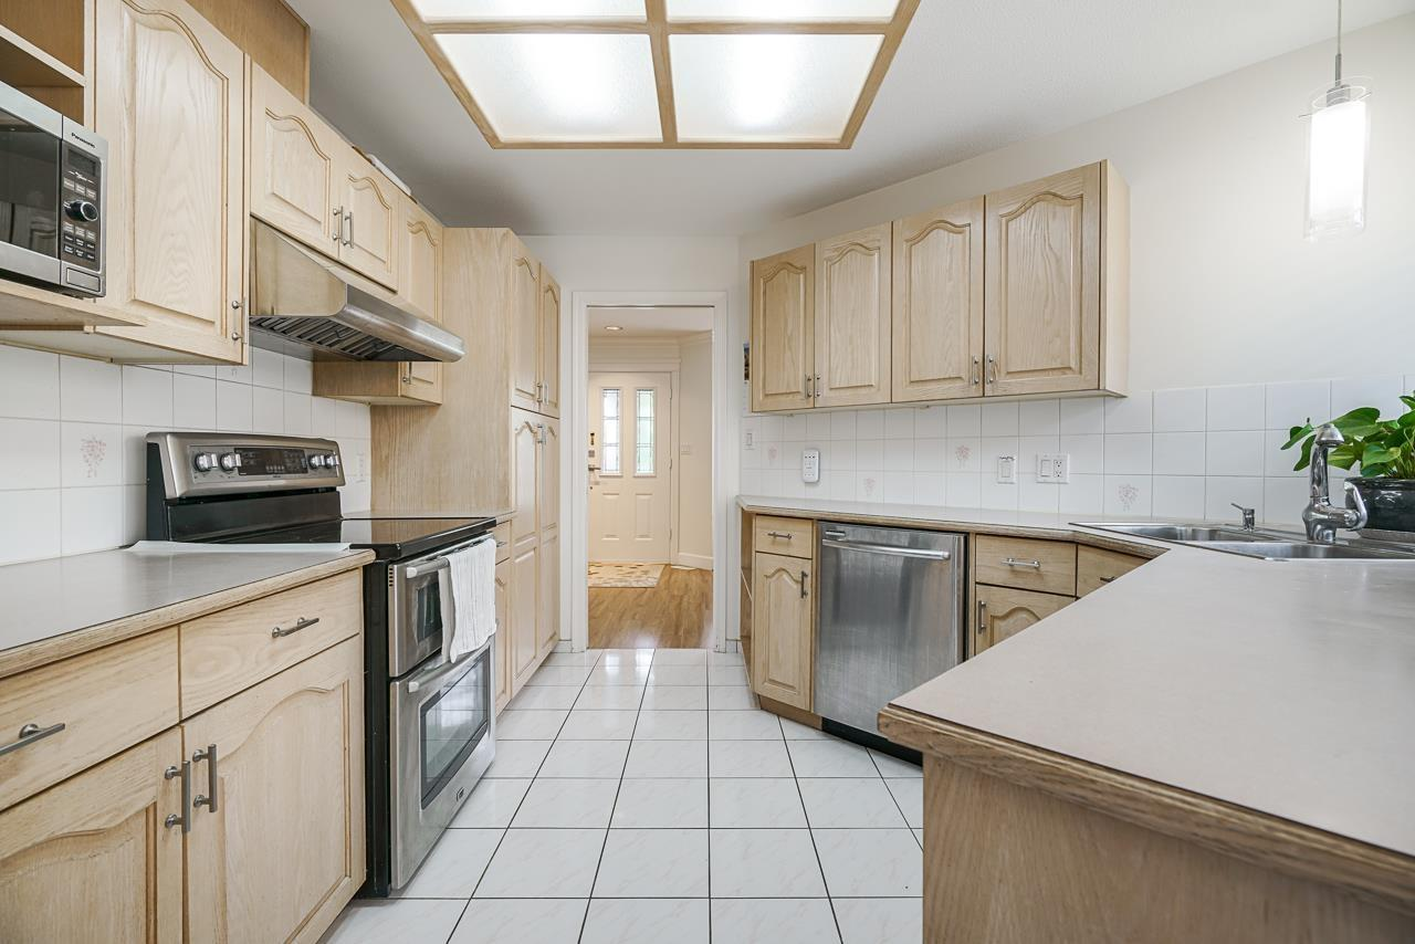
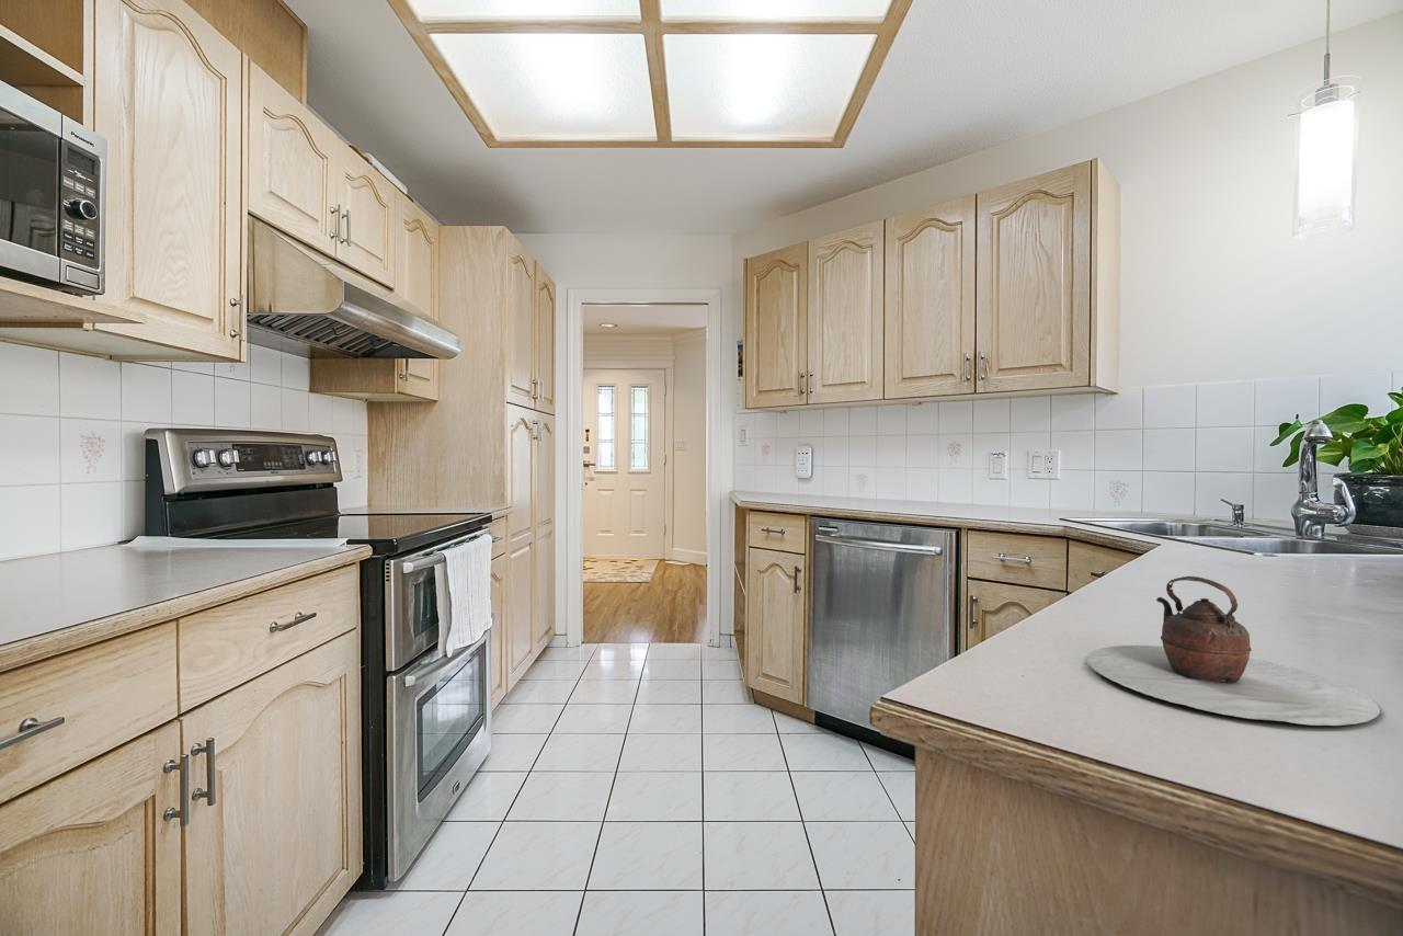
+ teapot (1218, 629)
